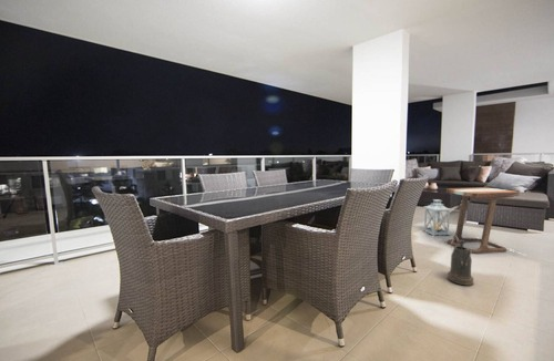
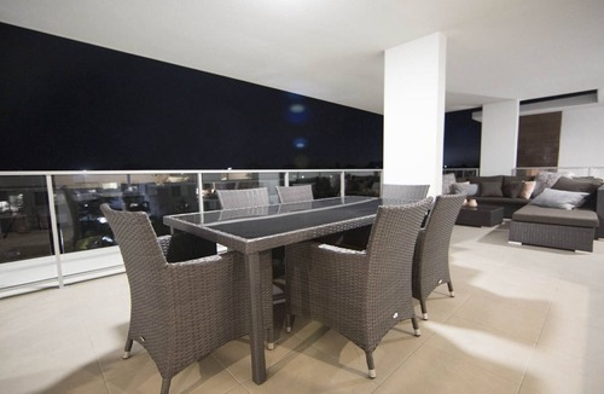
- side table (485, 218)
- lantern (435, 216)
- watering can (459, 258)
